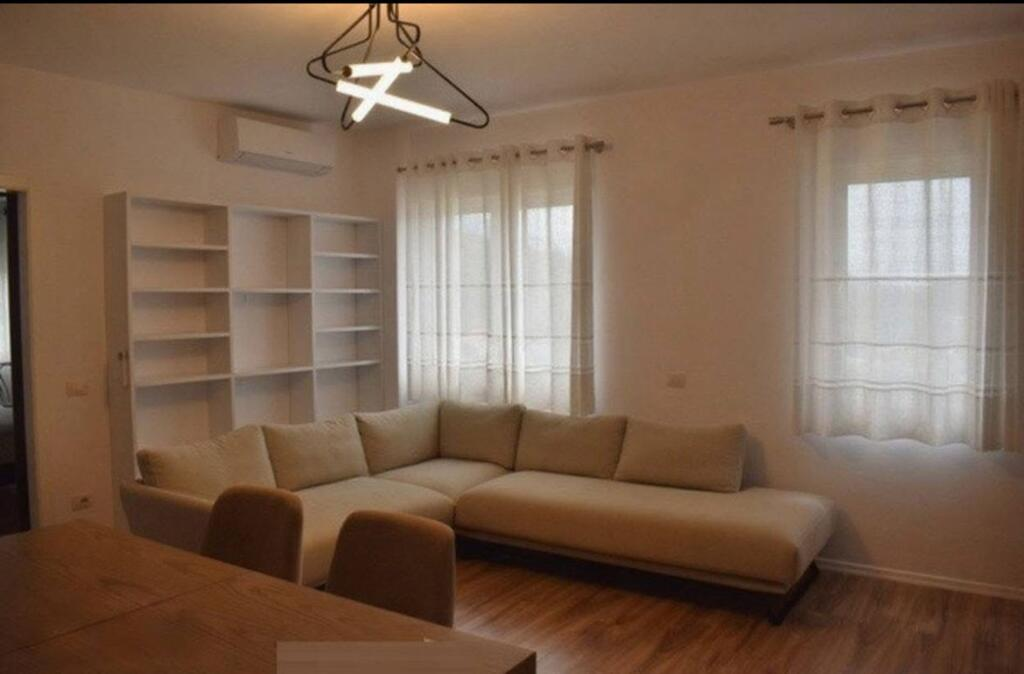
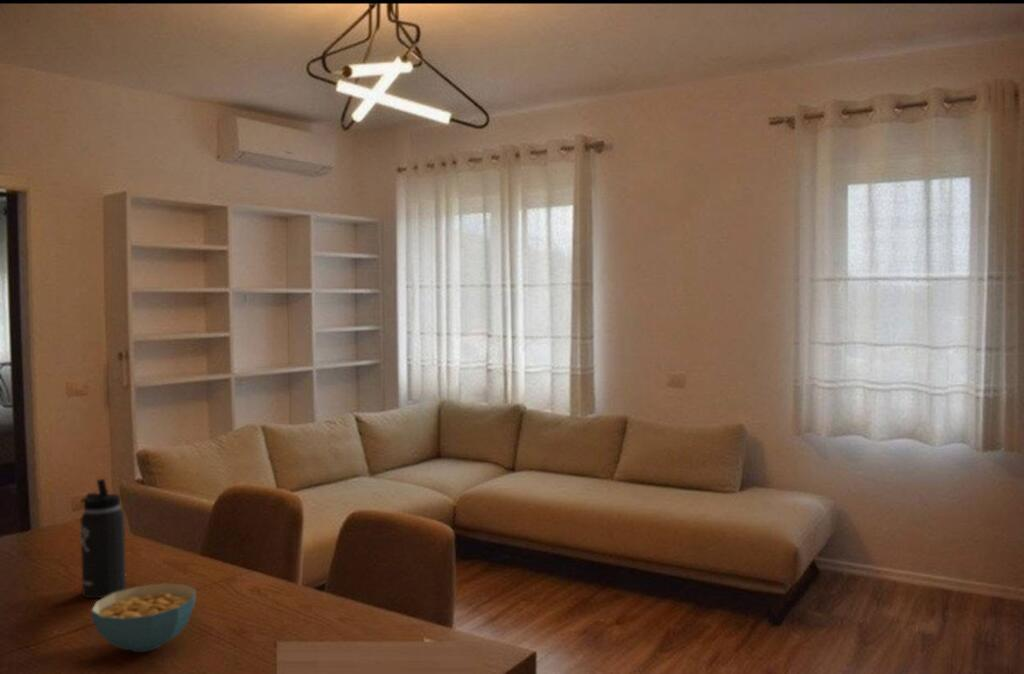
+ cereal bowl (145, 623)
+ thermos bottle (100, 534)
